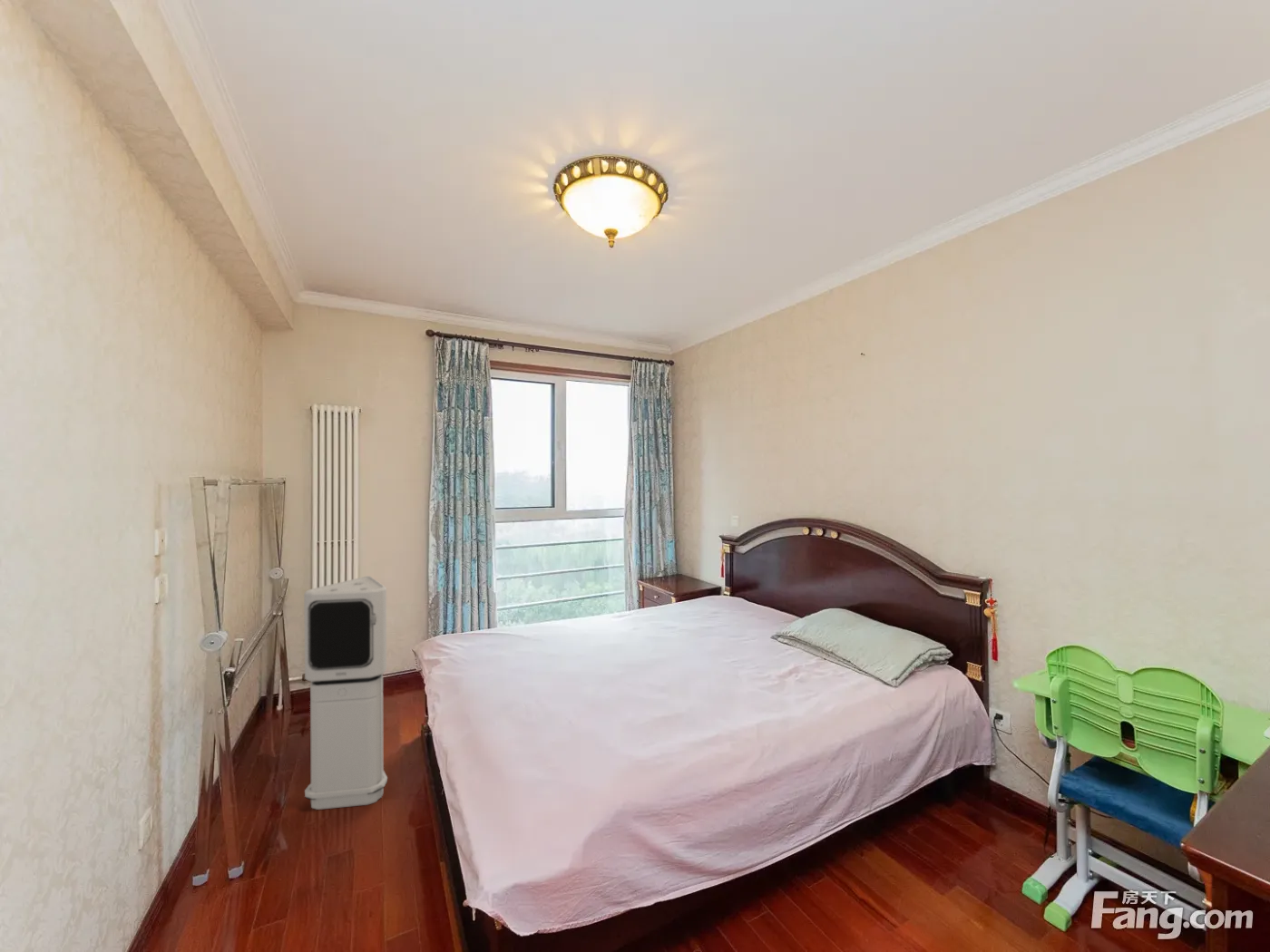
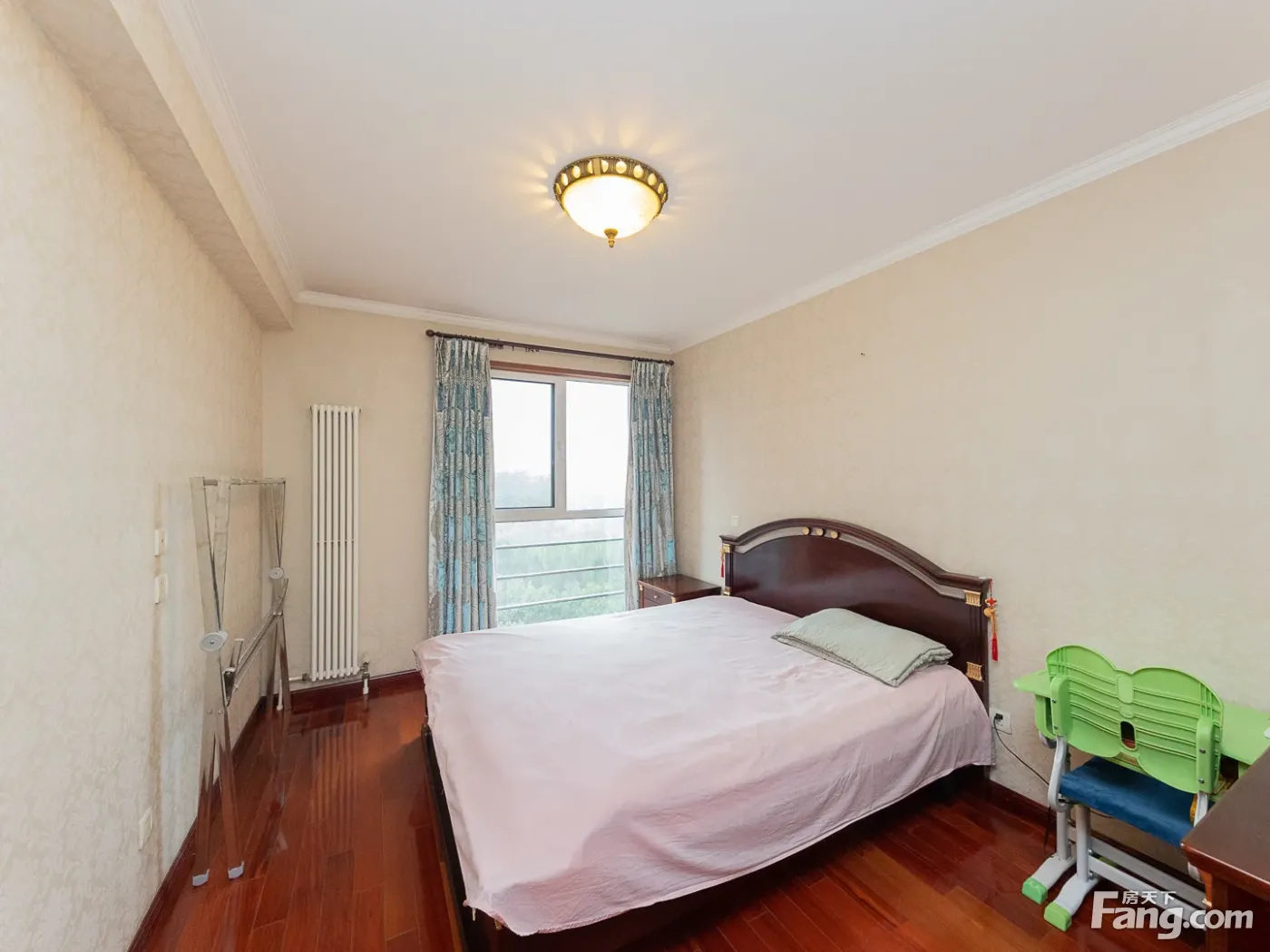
- air purifier (356, 685)
